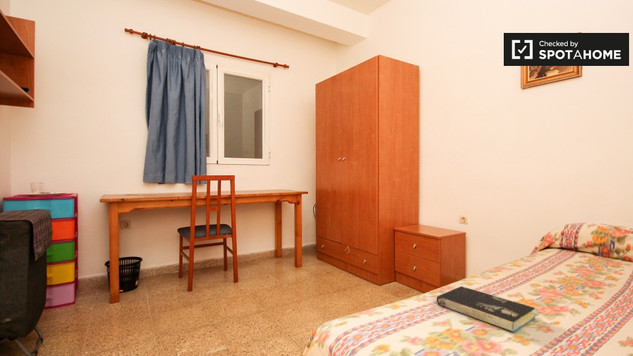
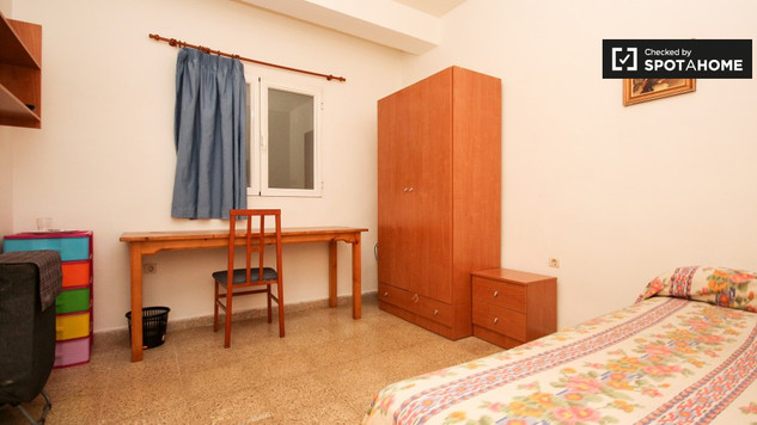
- book (483, 306)
